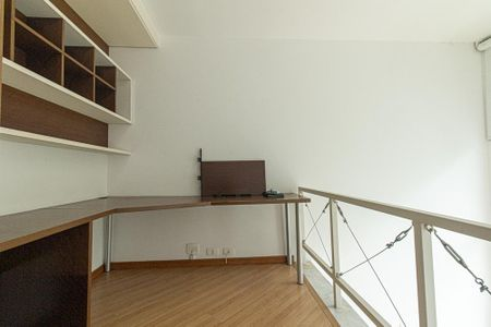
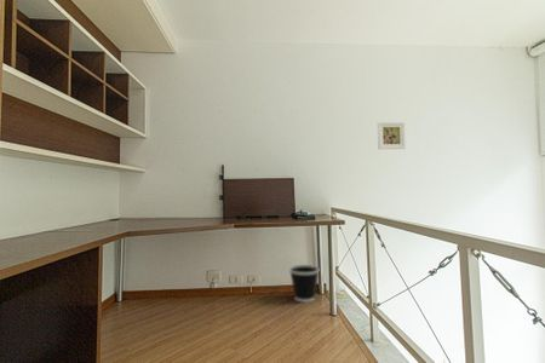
+ wastebasket (304, 283)
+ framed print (391, 136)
